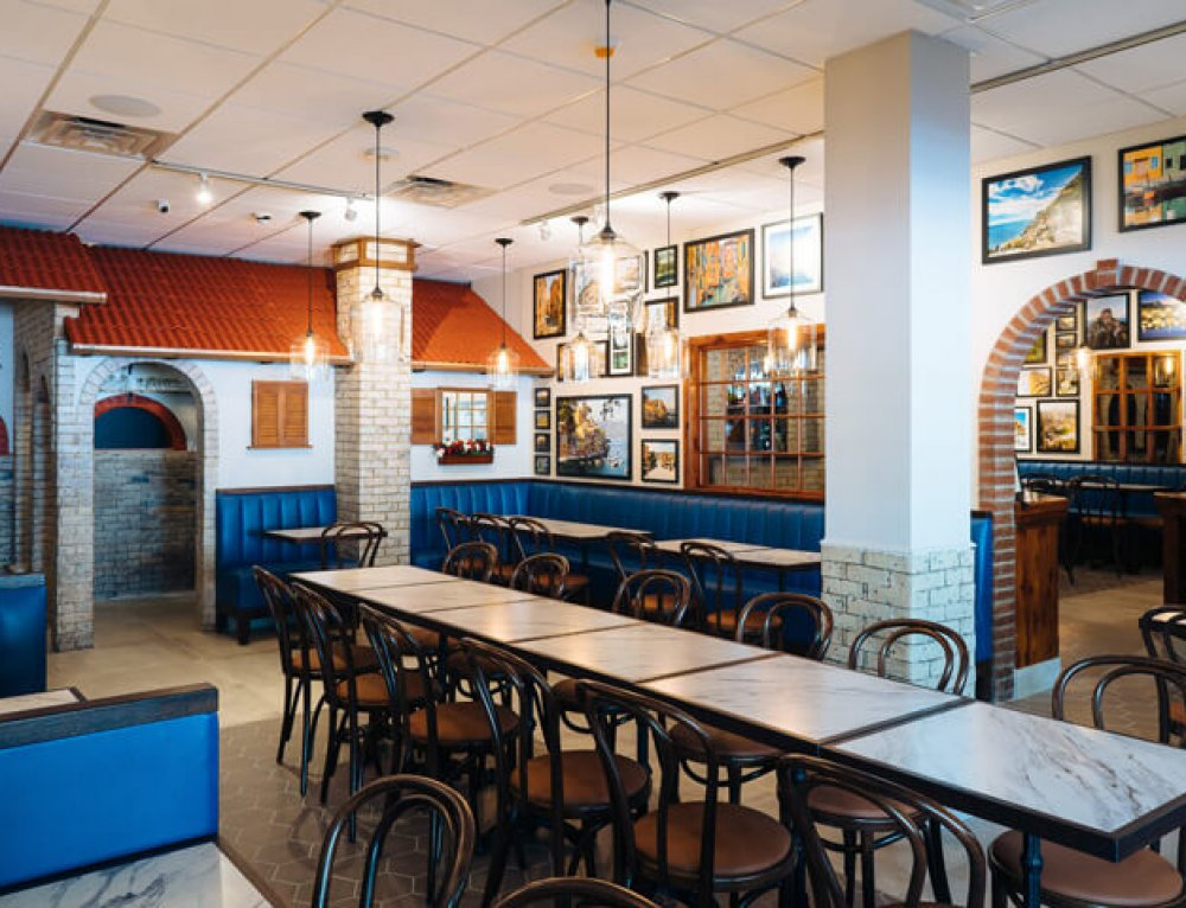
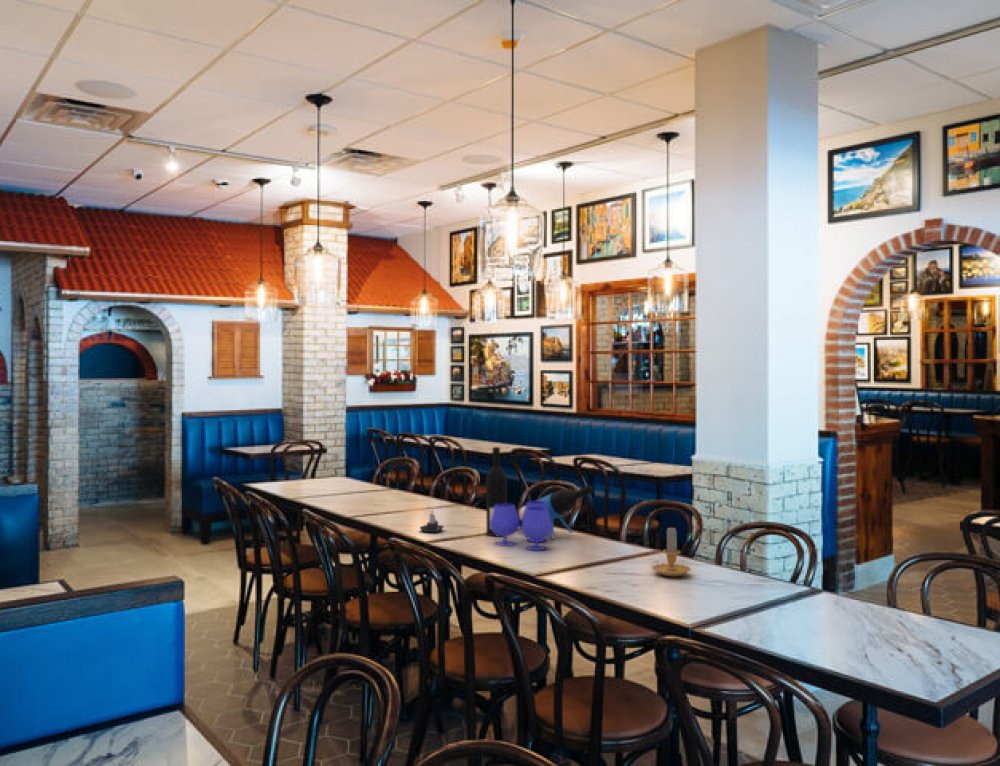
+ wine bottle (531, 501)
+ candle (432, 519)
+ candle (668, 550)
